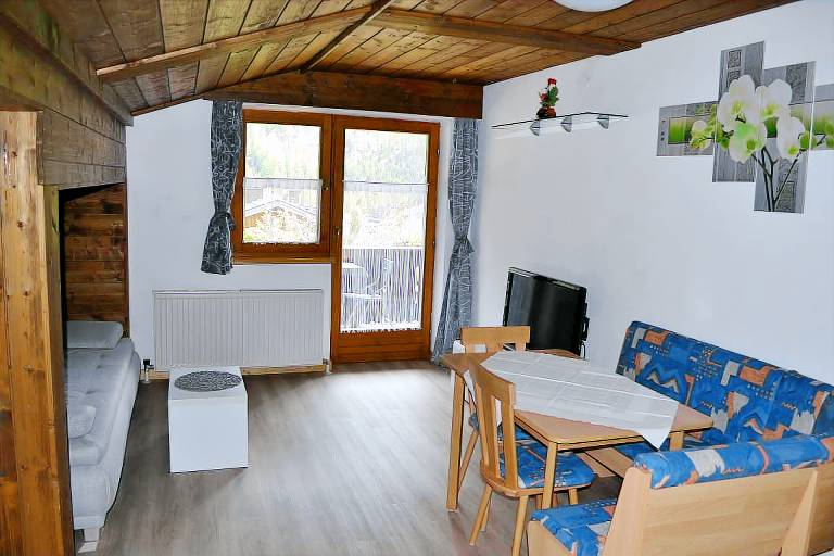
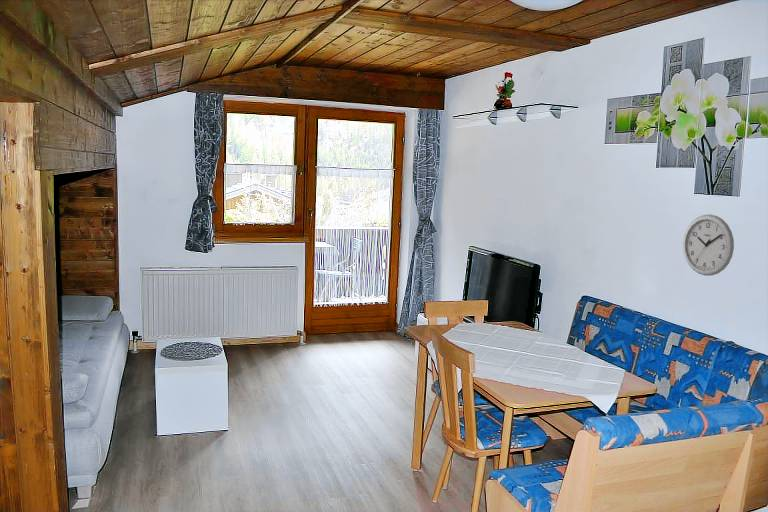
+ wall clock (706, 245)
